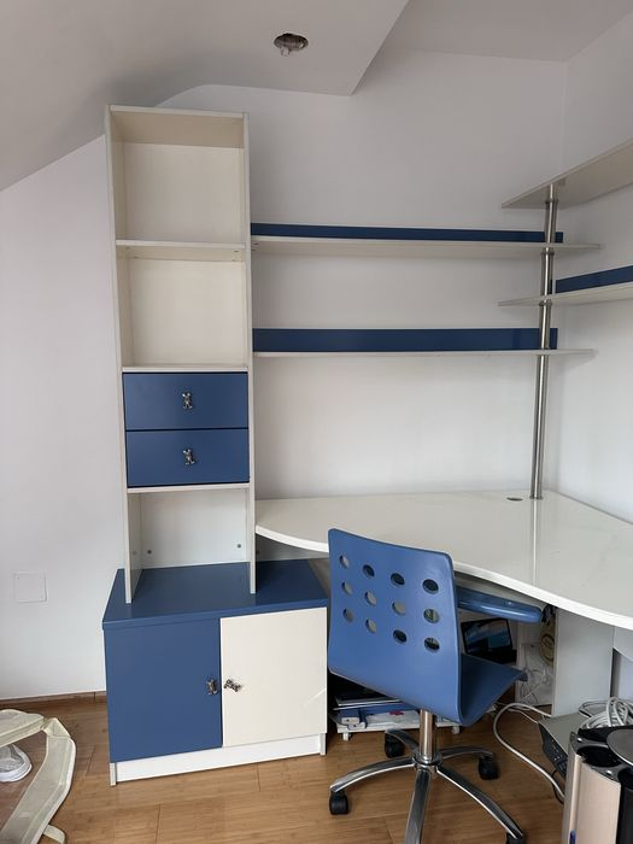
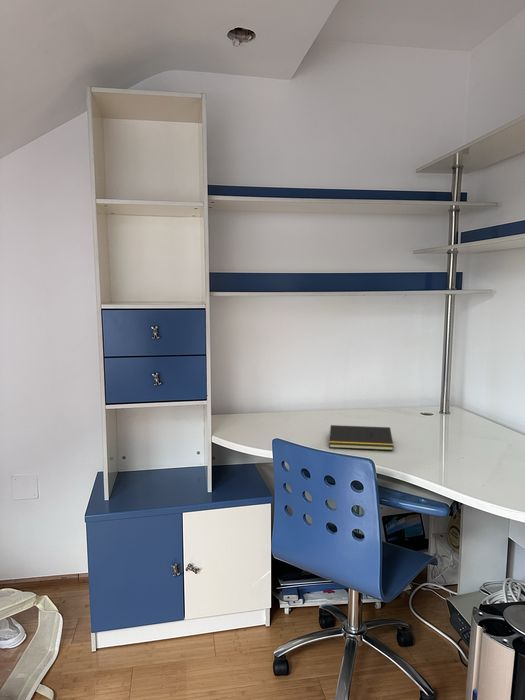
+ notepad (360, 437)
